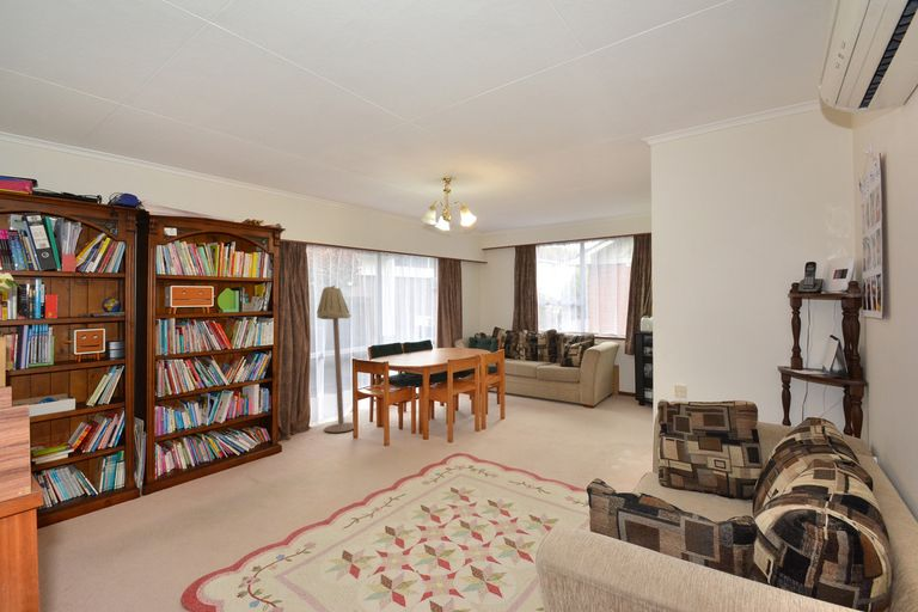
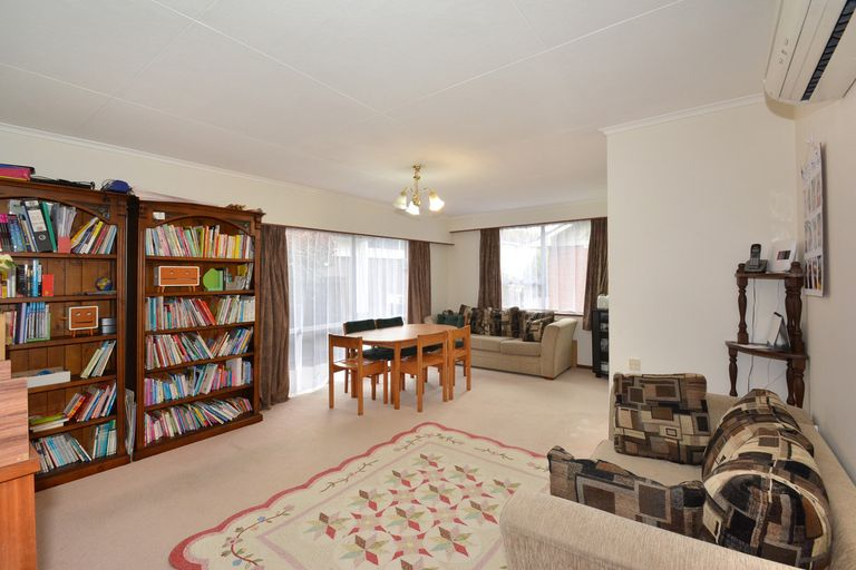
- floor lamp (335, 356)
